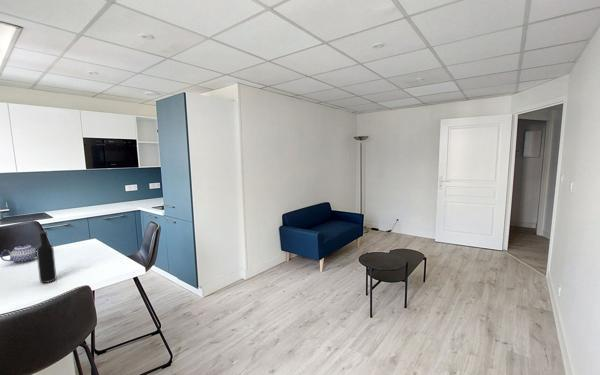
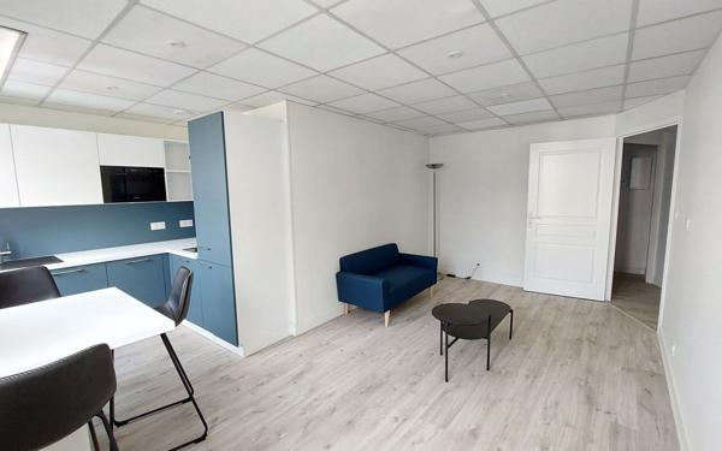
- wine bottle (45, 256)
- teapot (23, 252)
